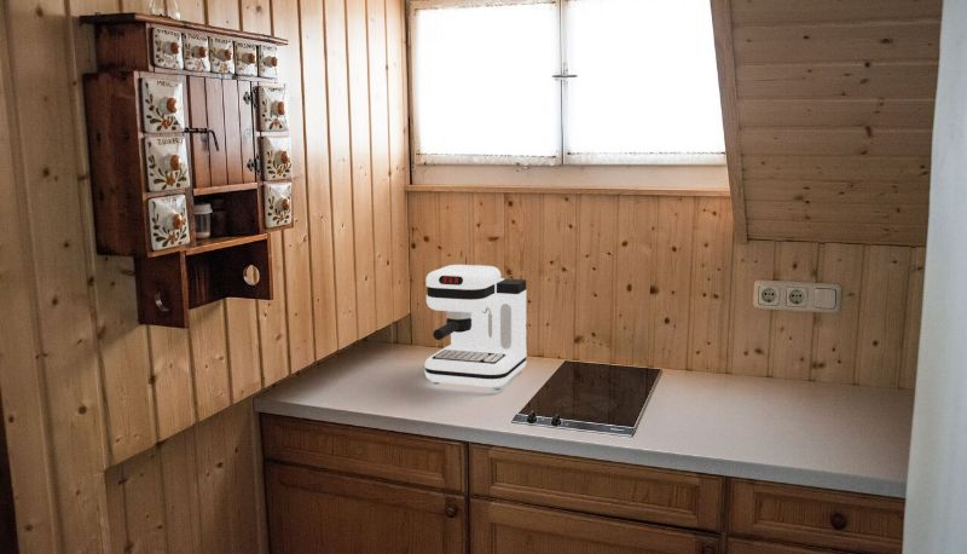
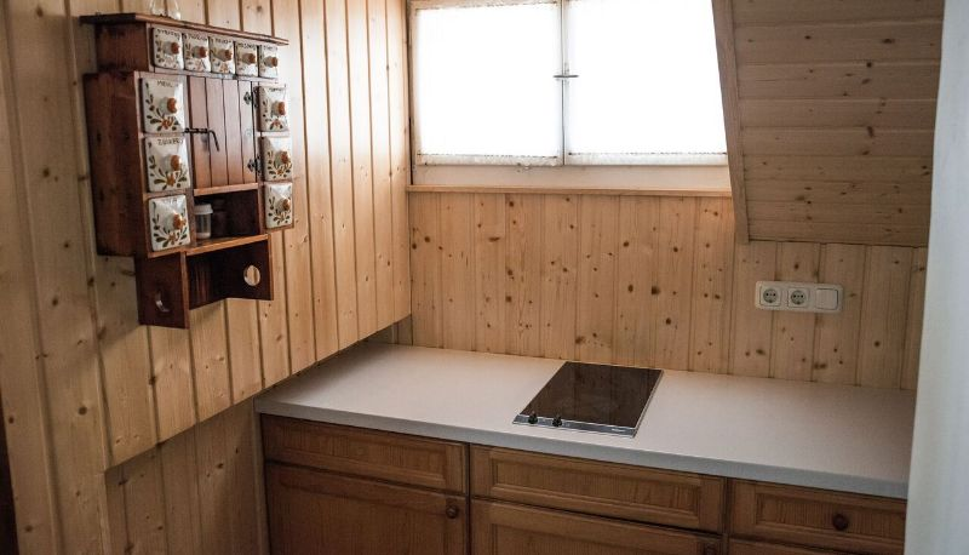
- coffee maker (474, 324)
